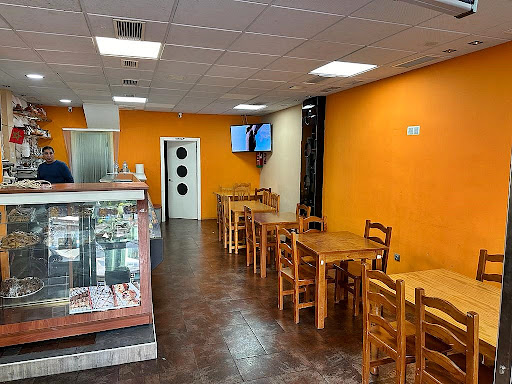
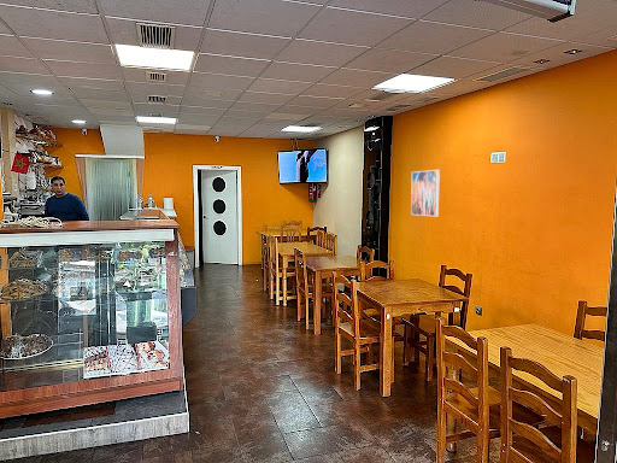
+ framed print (424, 193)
